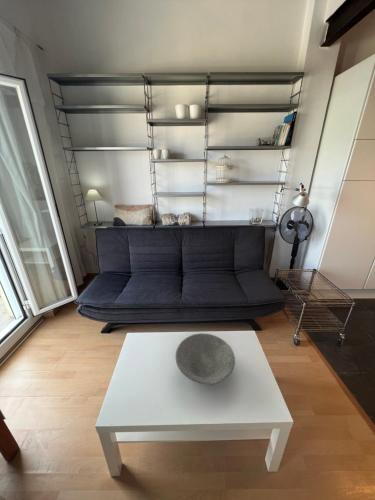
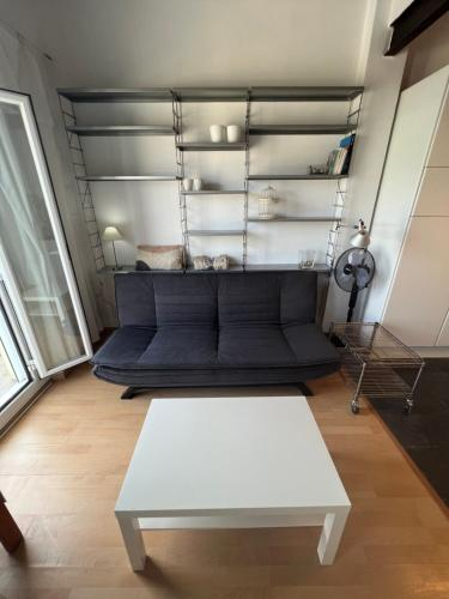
- bowl (204, 361)
